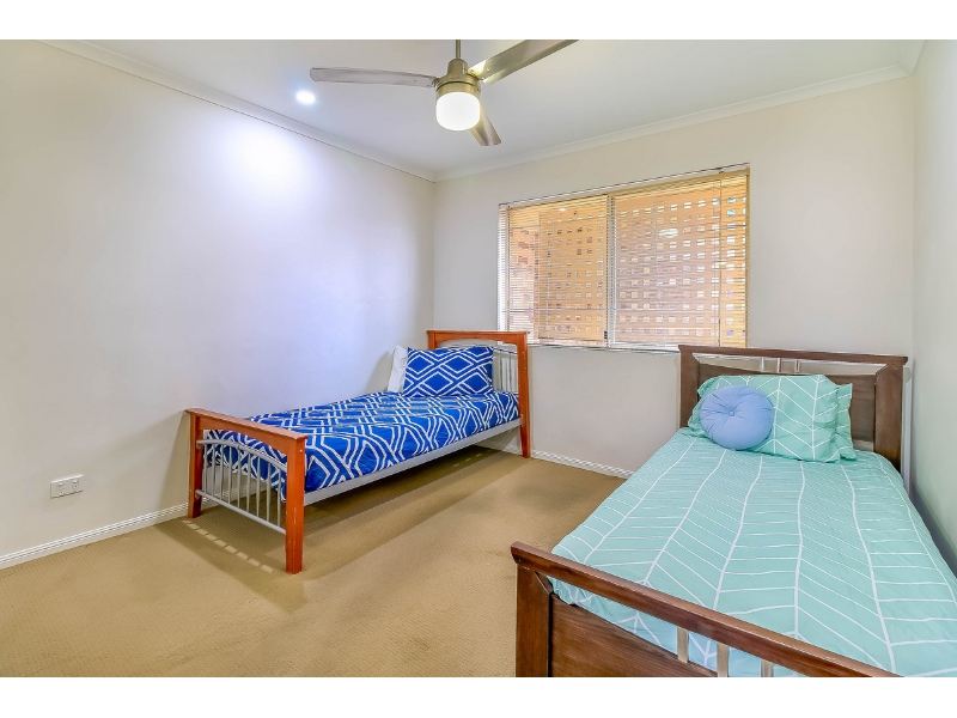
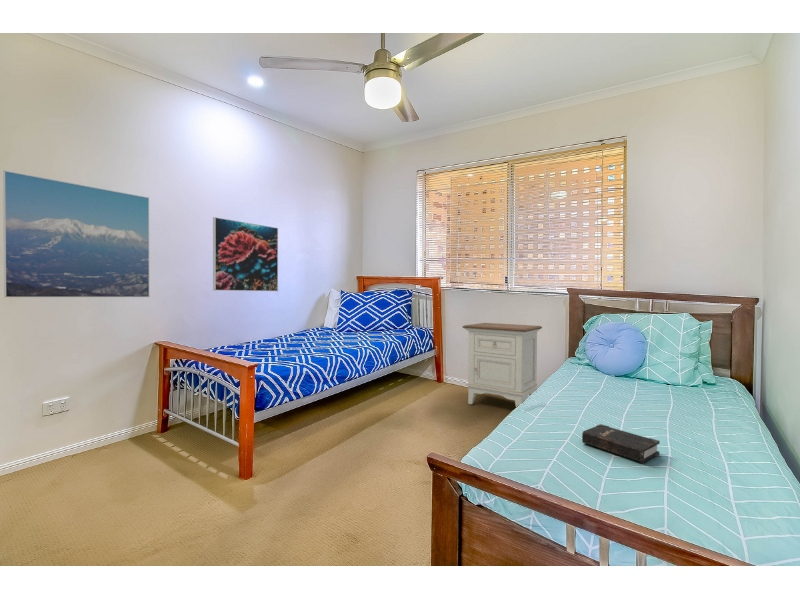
+ hardback book (619, 442)
+ nightstand (501, 365)
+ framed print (84, 241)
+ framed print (247, 257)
